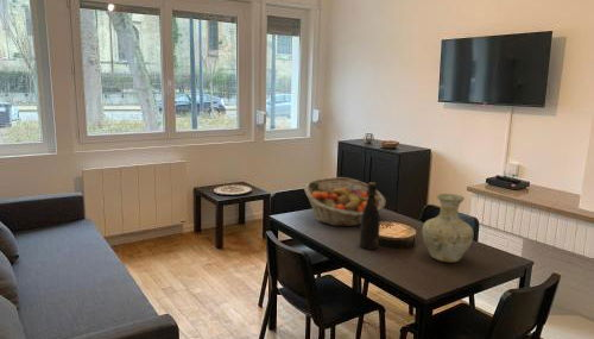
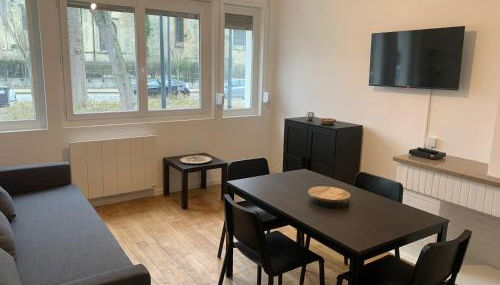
- bottle (369, 214)
- fruit basket (345, 200)
- vase (447, 227)
